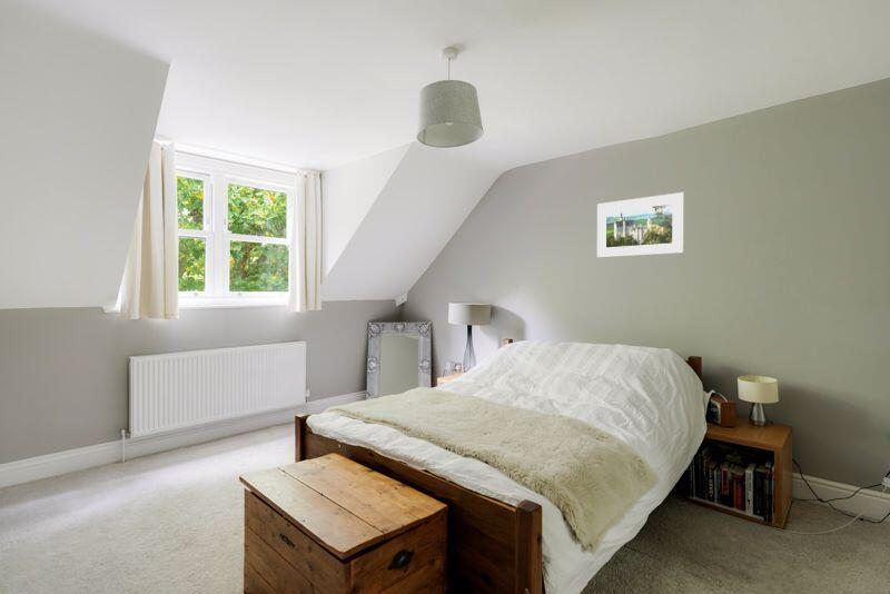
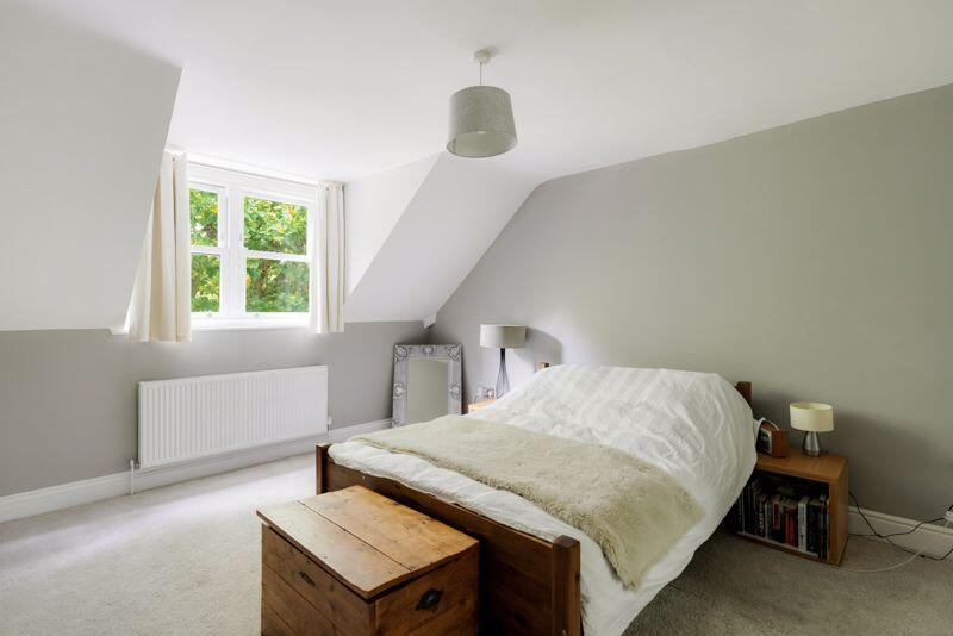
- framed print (637, 226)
